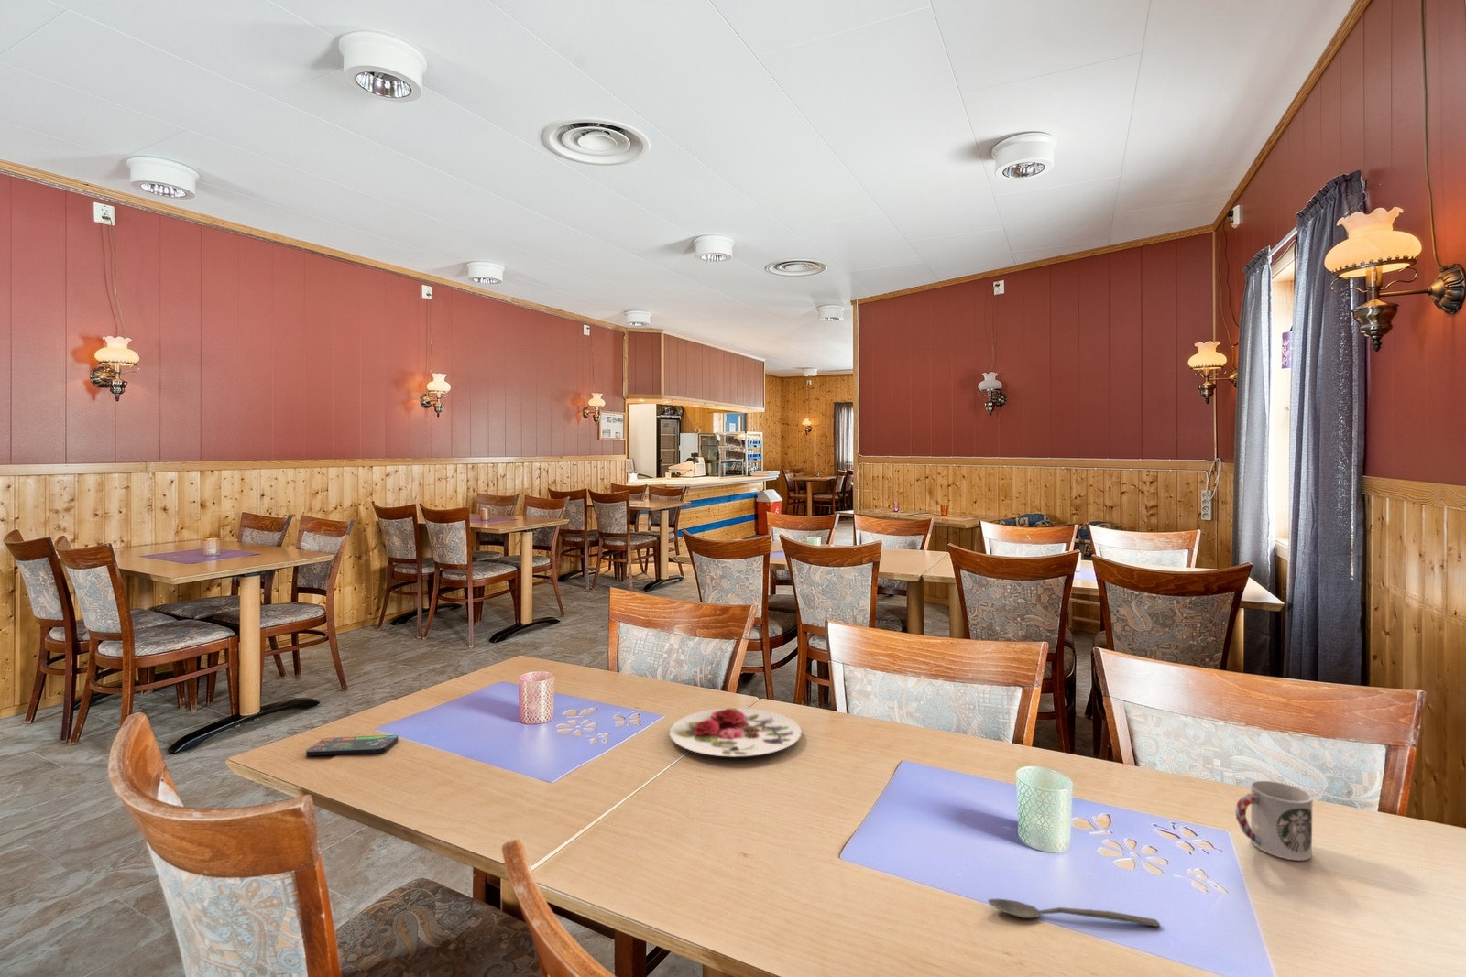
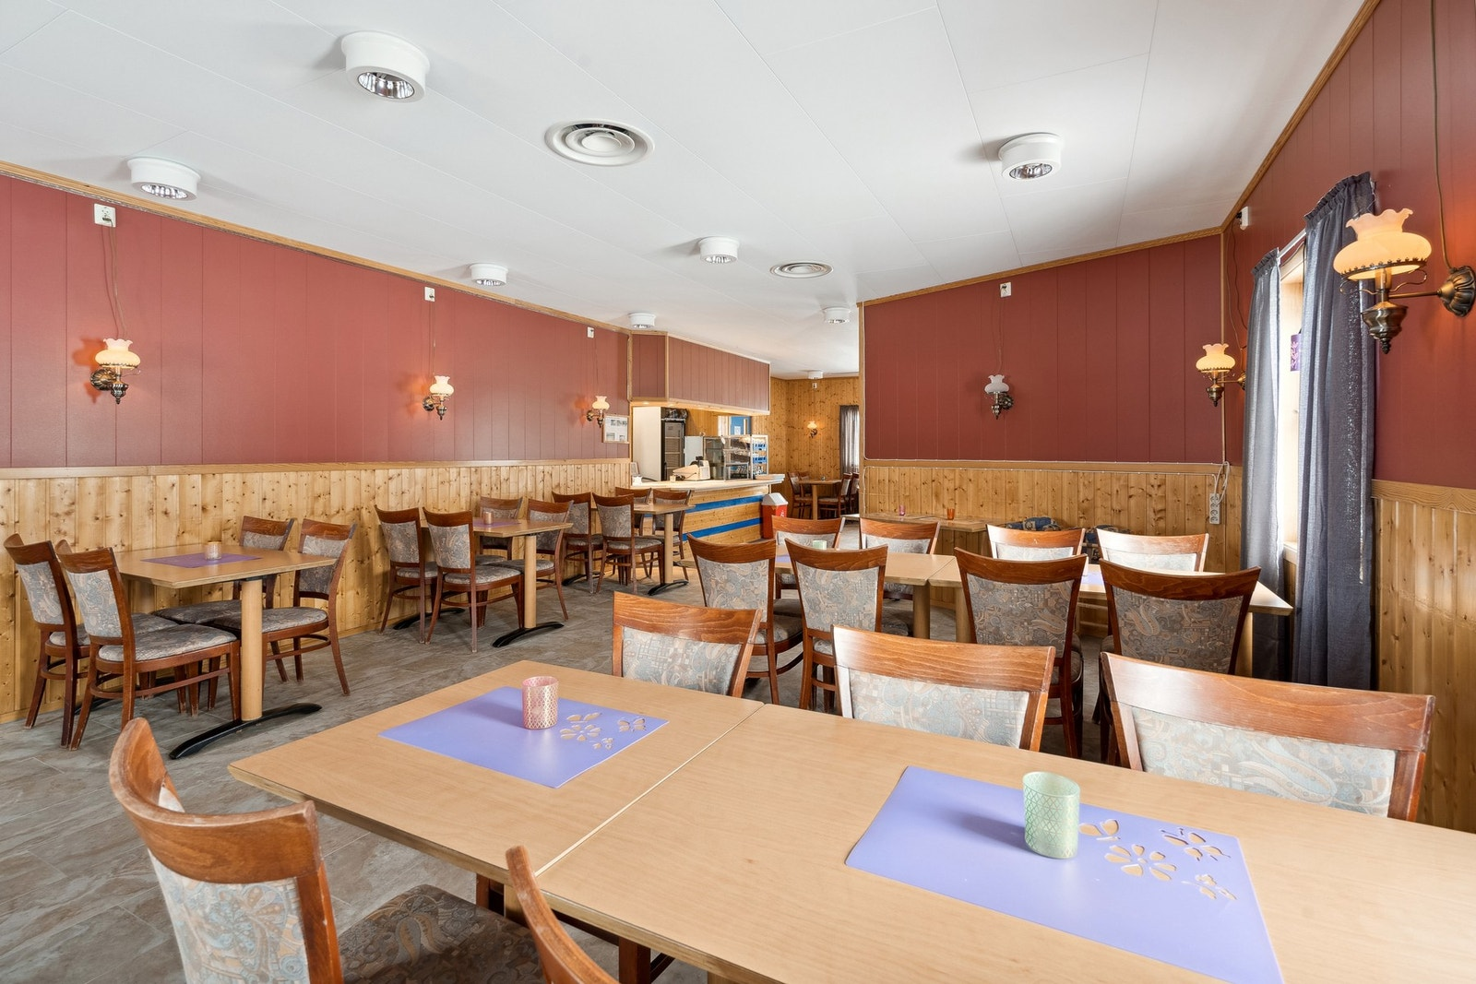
- spoon (1072, 912)
- plate (735, 728)
- smartphone (352, 745)
- cup (1270, 820)
